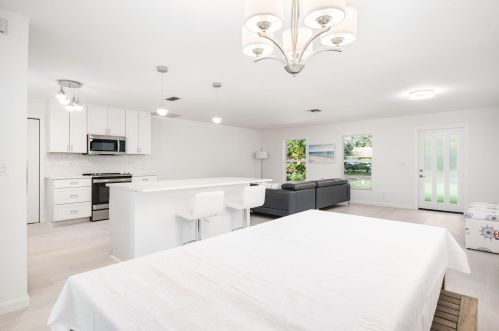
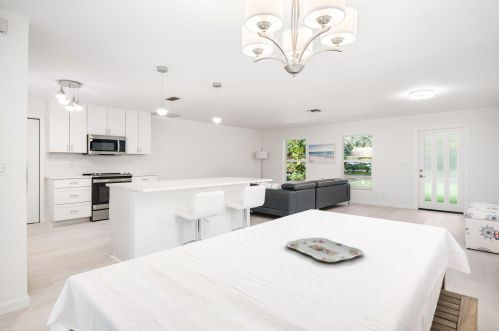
+ serving tray (322, 248)
